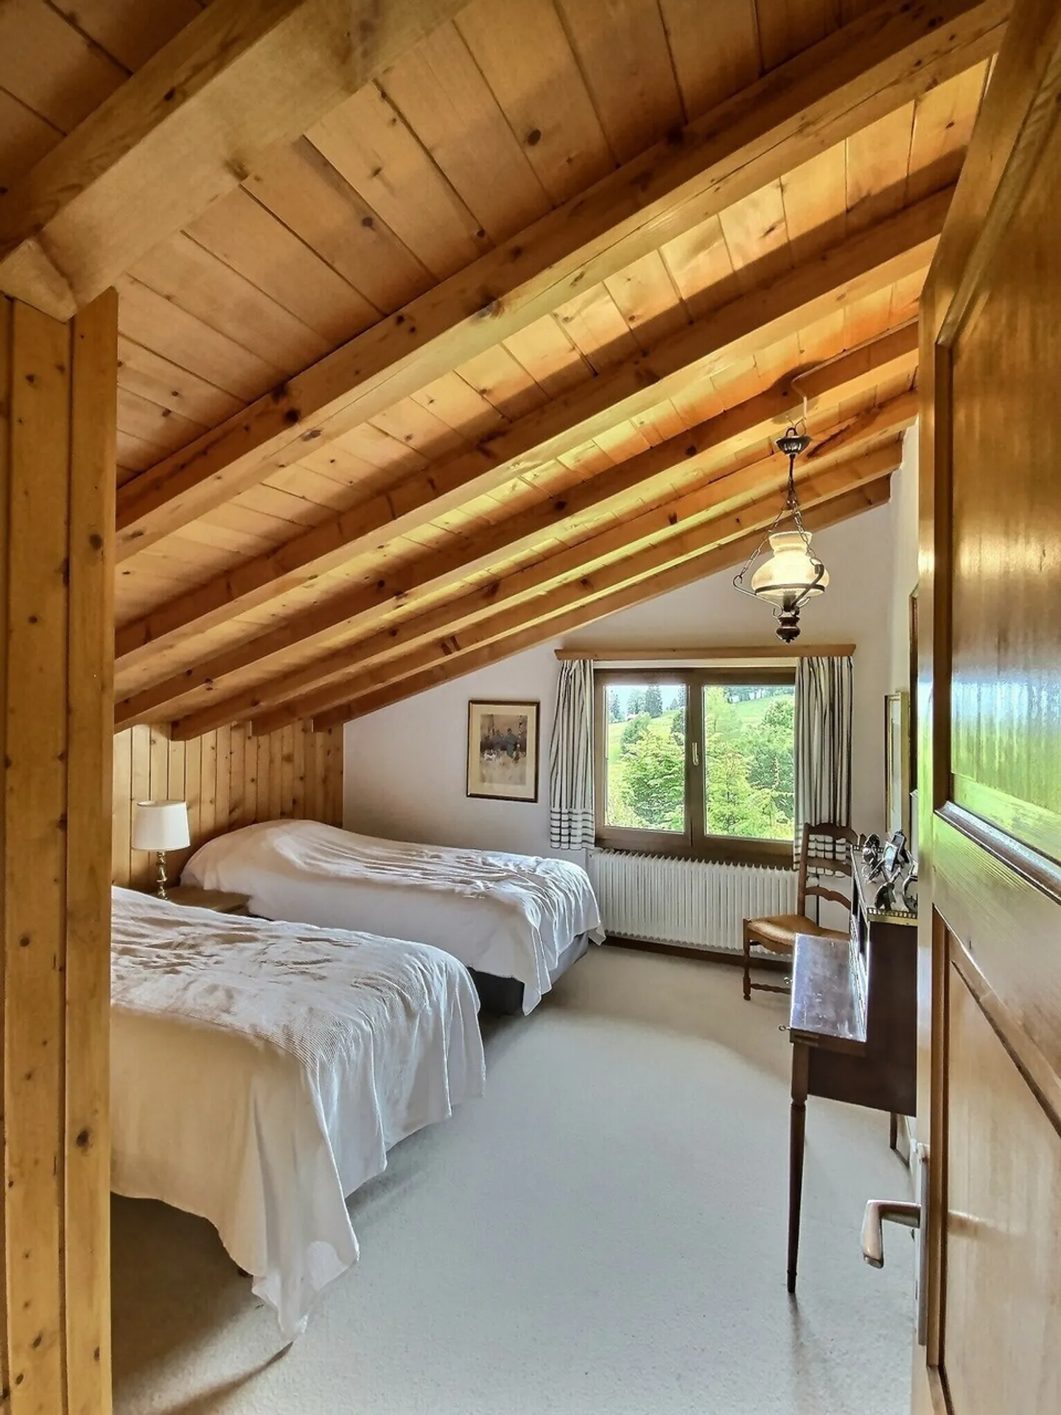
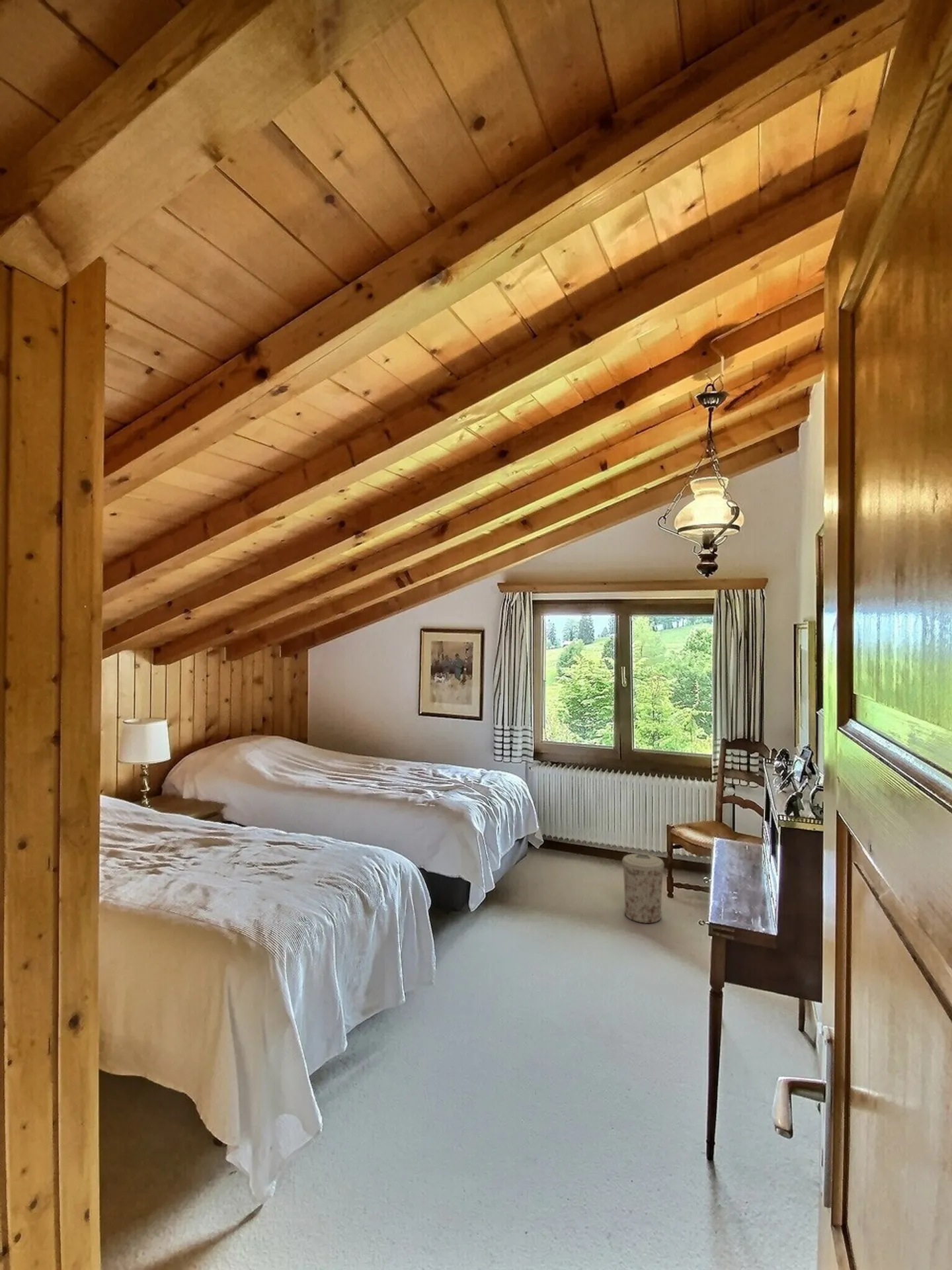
+ trash can (643, 885)
